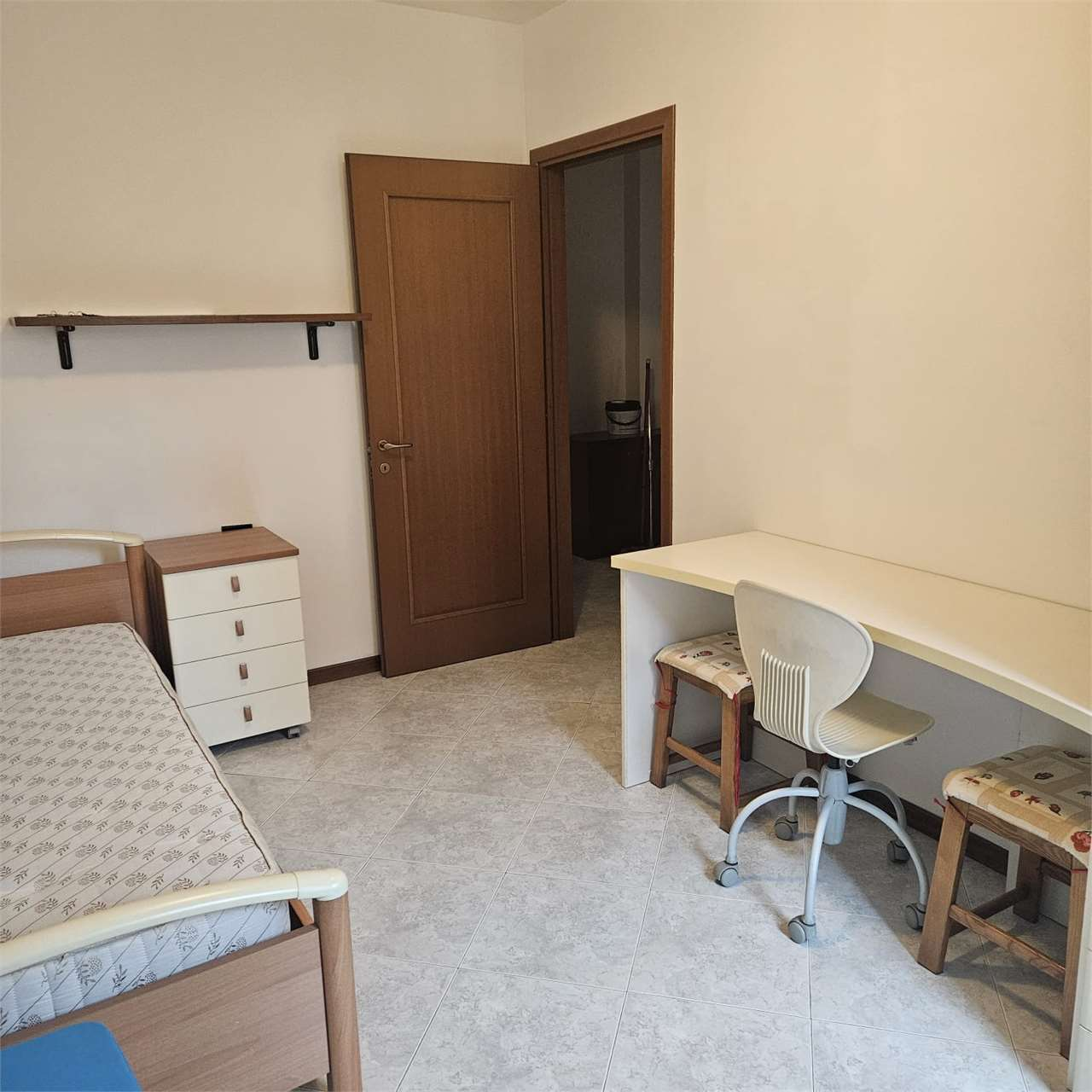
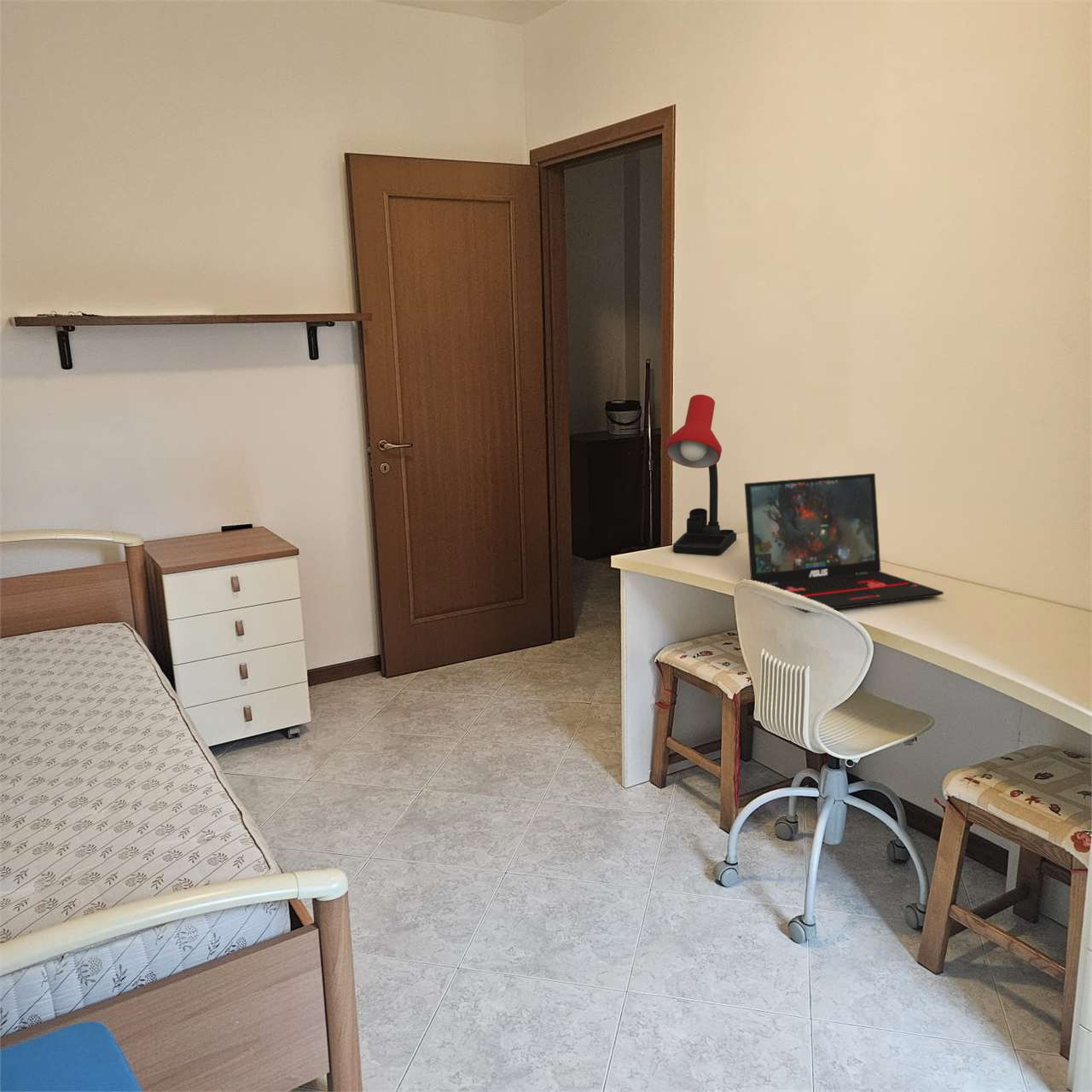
+ desk lamp (700, 468)
+ laptop (841, 539)
